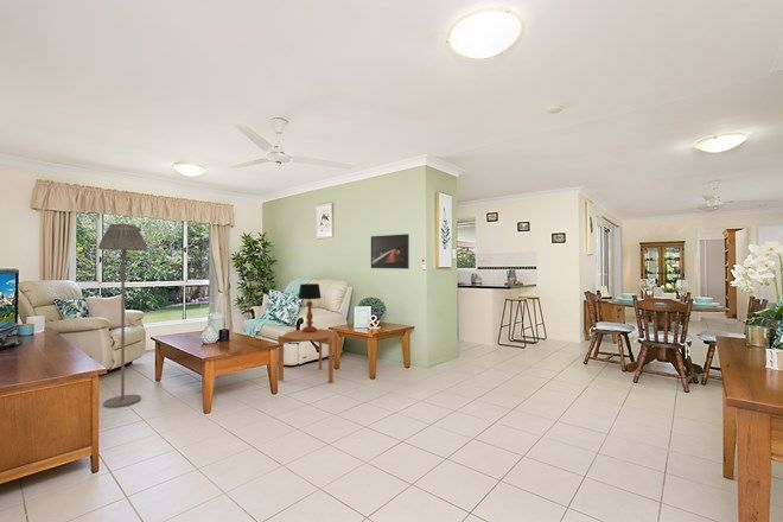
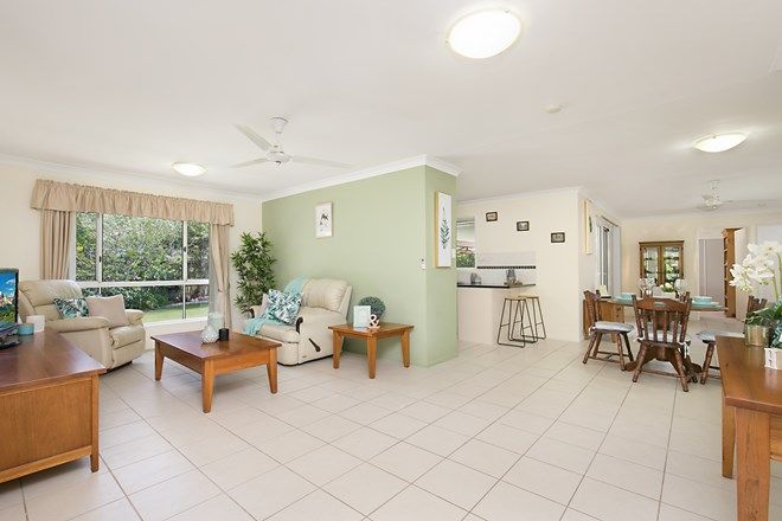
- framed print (388, 252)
- table lamp (310, 307)
- floor lamp (122, 312)
- side table (319, 355)
